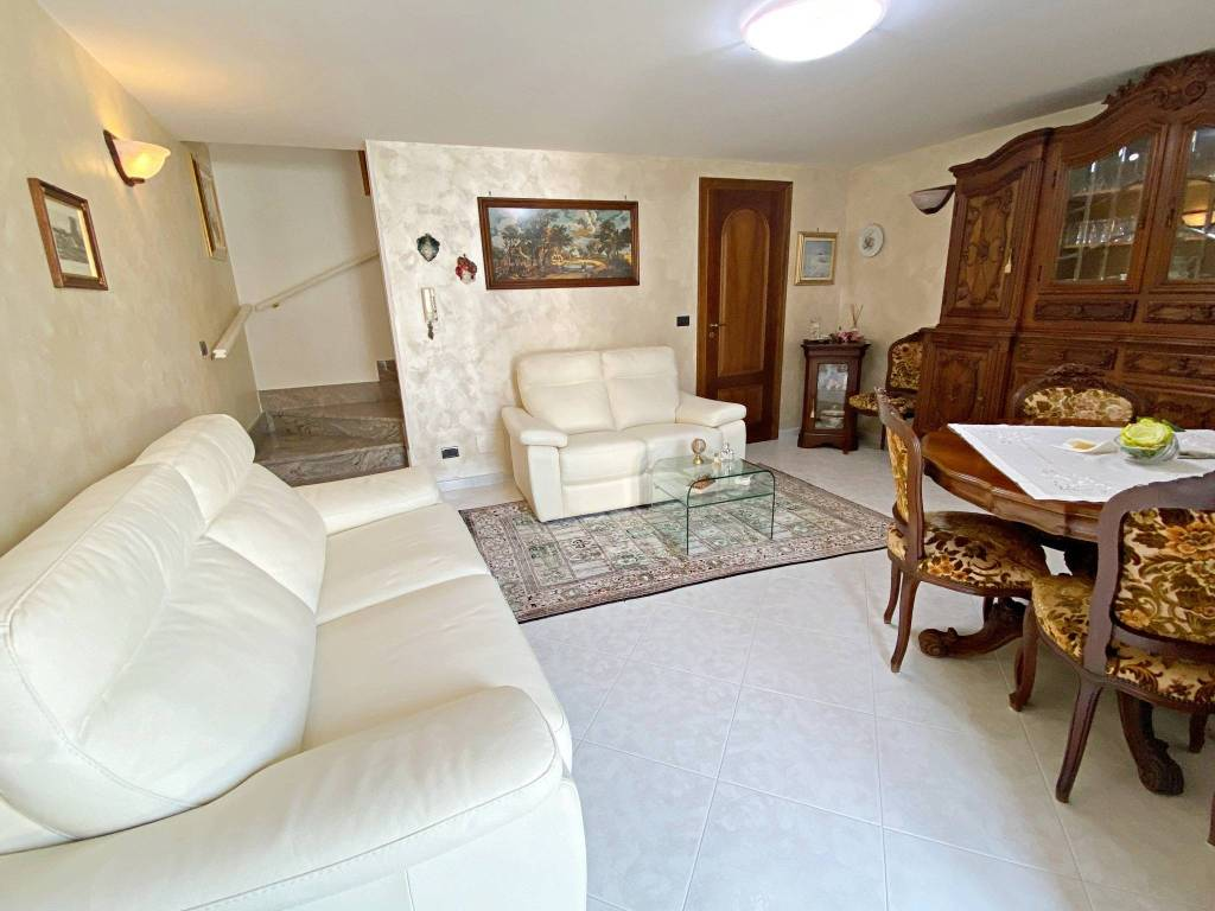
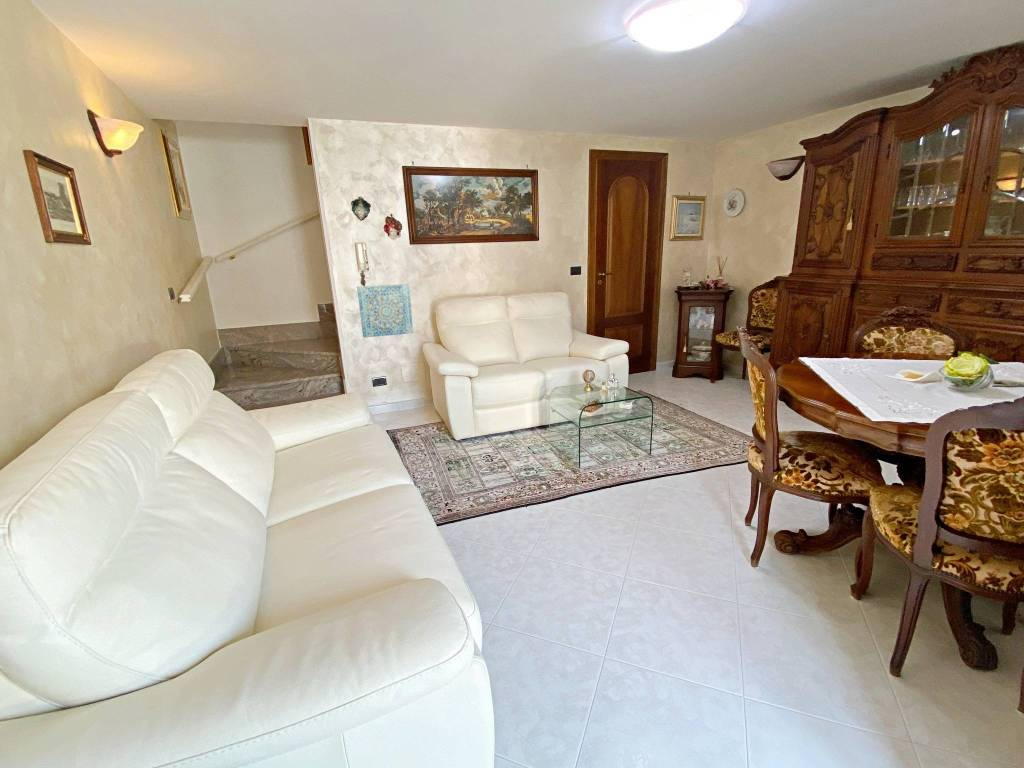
+ wall art (386, 310)
